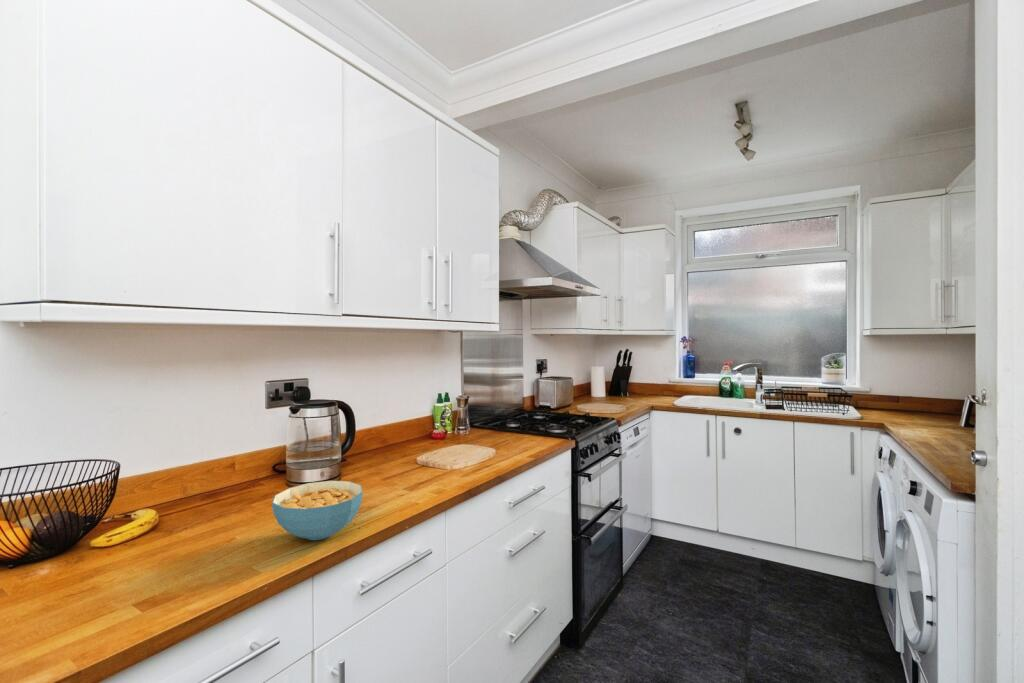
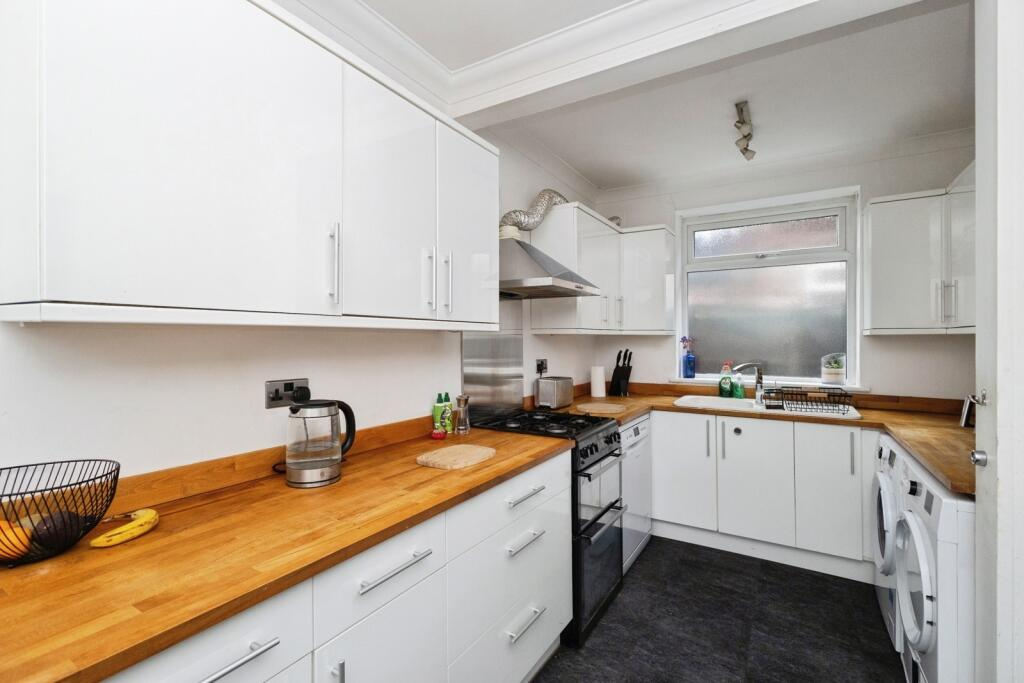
- cereal bowl (319, 514)
